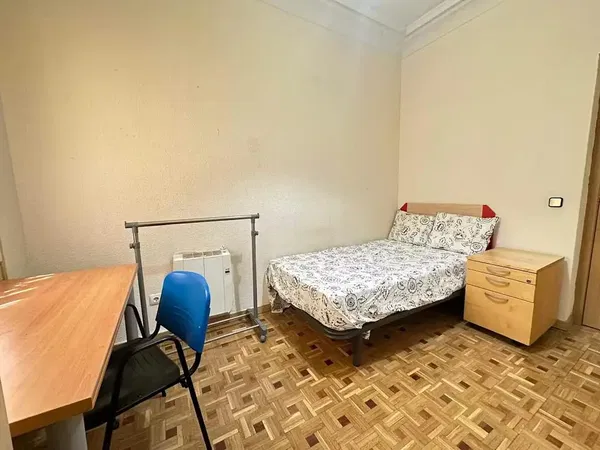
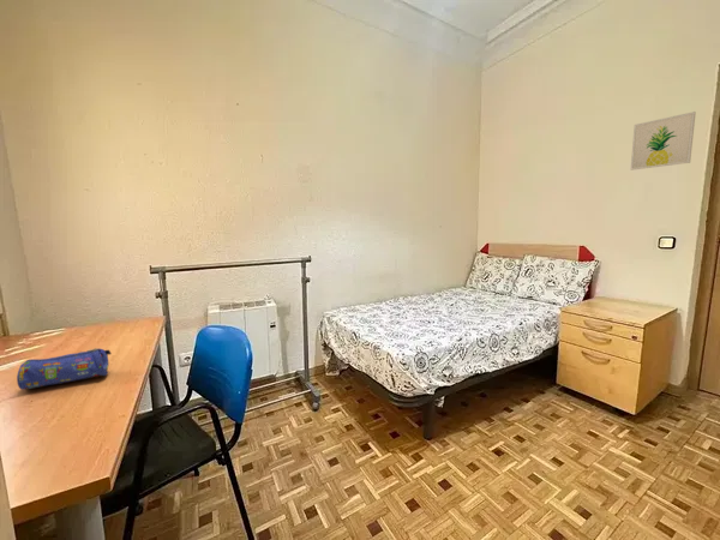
+ pencil case (66, 367)
+ wall art (660, 143)
